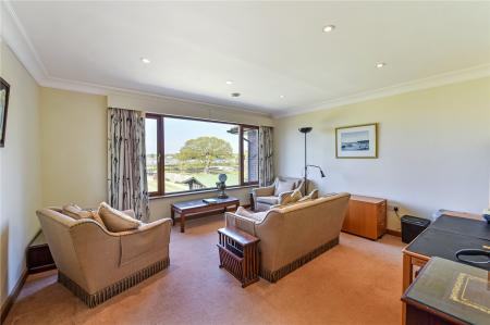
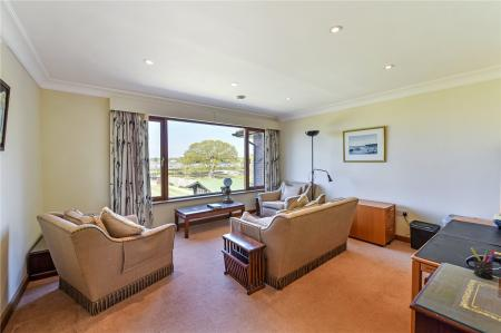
+ pen holder (484, 262)
